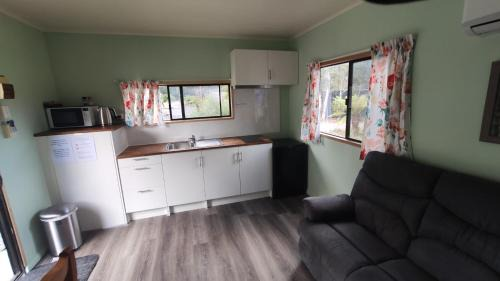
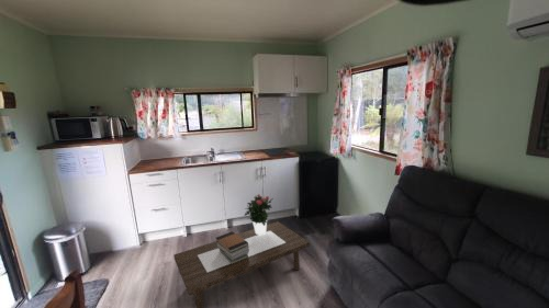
+ coffee table (244, 263)
+ book stack (232, 247)
+ potted flower (259, 214)
